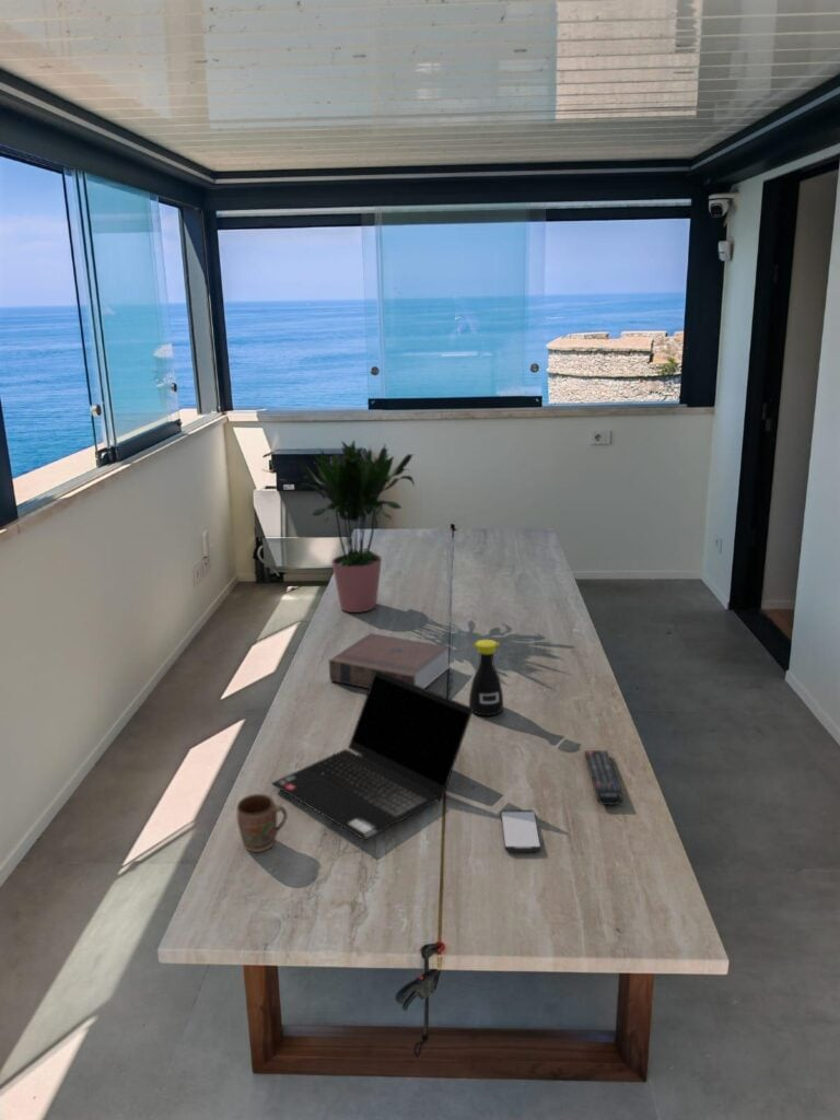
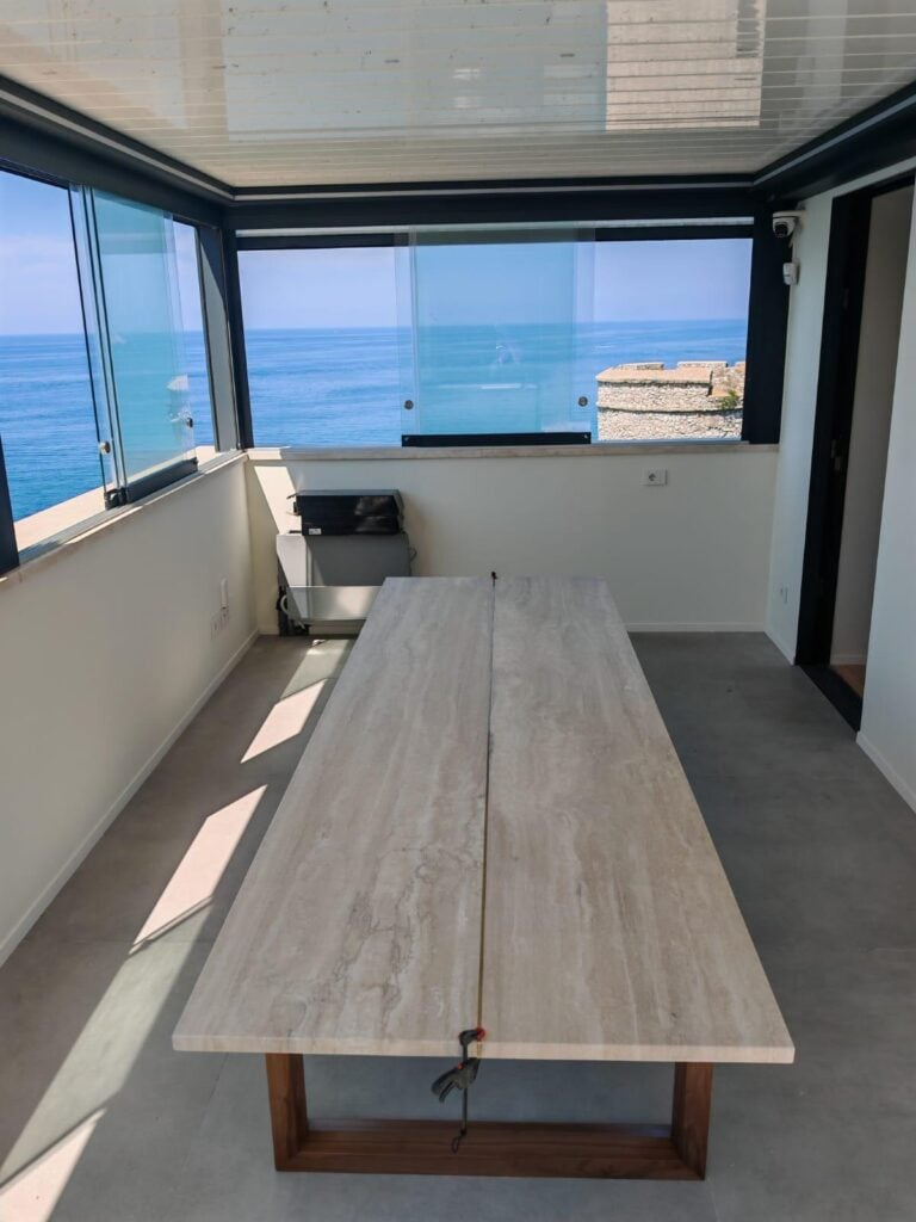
- remote control (602, 775)
- smartphone (520, 830)
- bottle (486, 676)
- potted plant (349, 522)
- mug (259, 824)
- book (390, 663)
- laptop computer (371, 748)
